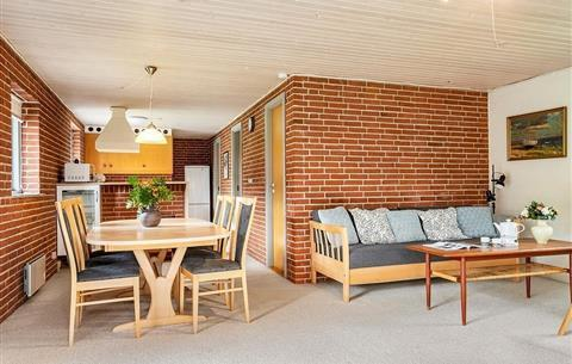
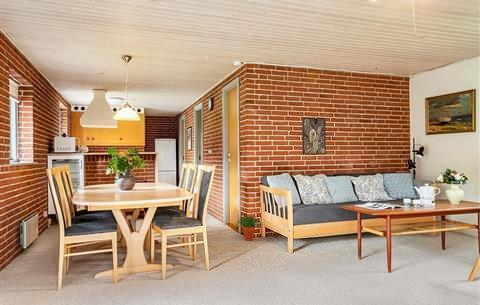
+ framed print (314, 136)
+ potted plant (249, 227)
